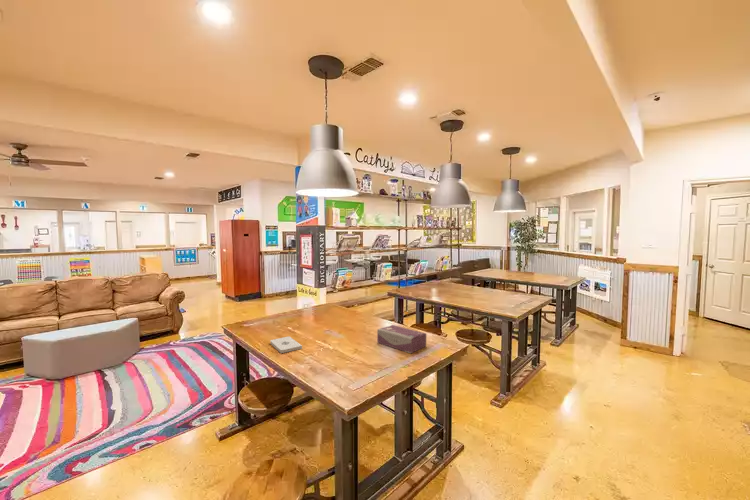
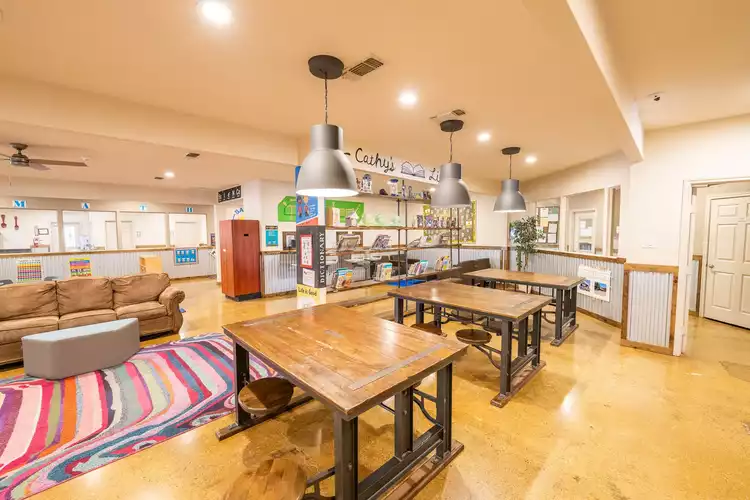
- tissue box (401, 337)
- notepad (285, 344)
